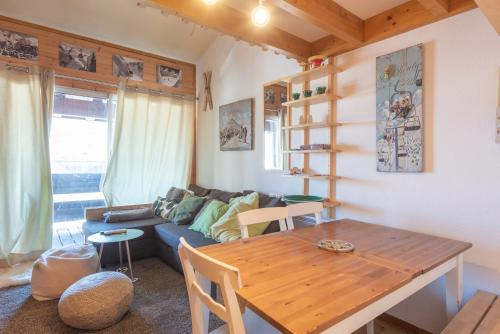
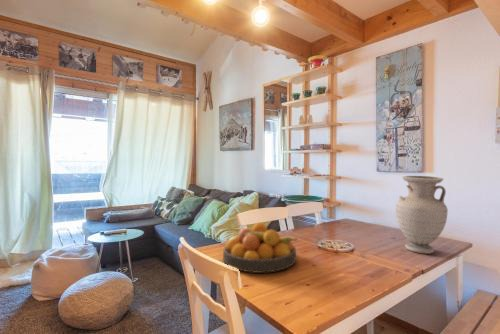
+ fruit bowl (259, 243)
+ vase (420, 213)
